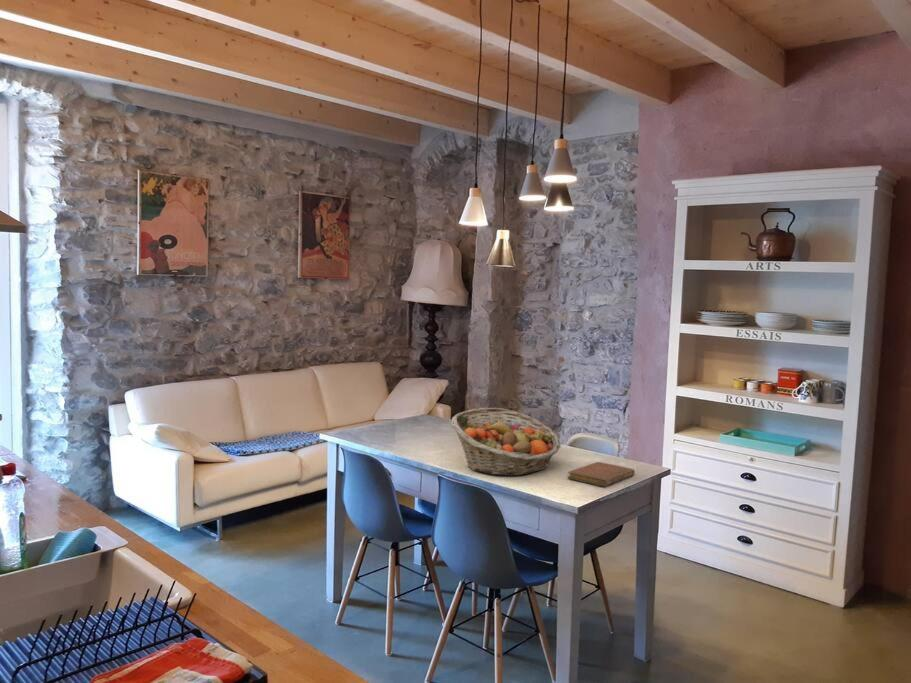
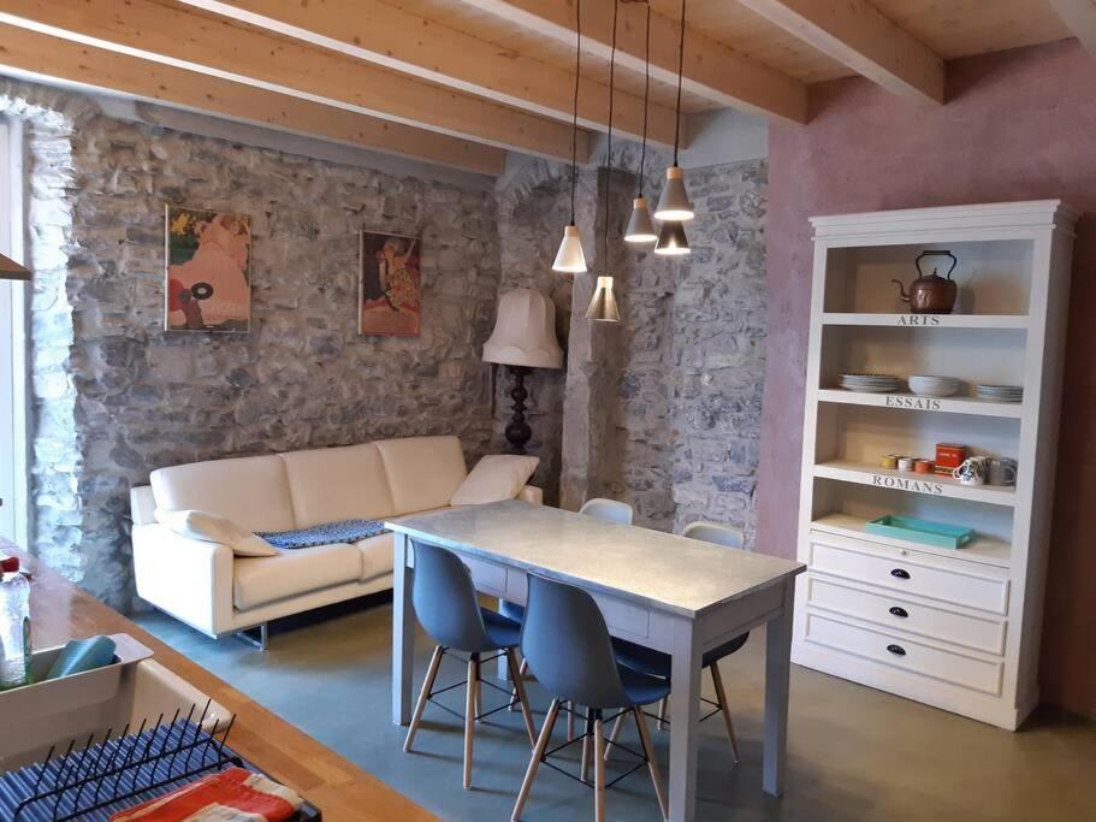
- fruit basket (505, 440)
- notebook (601, 473)
